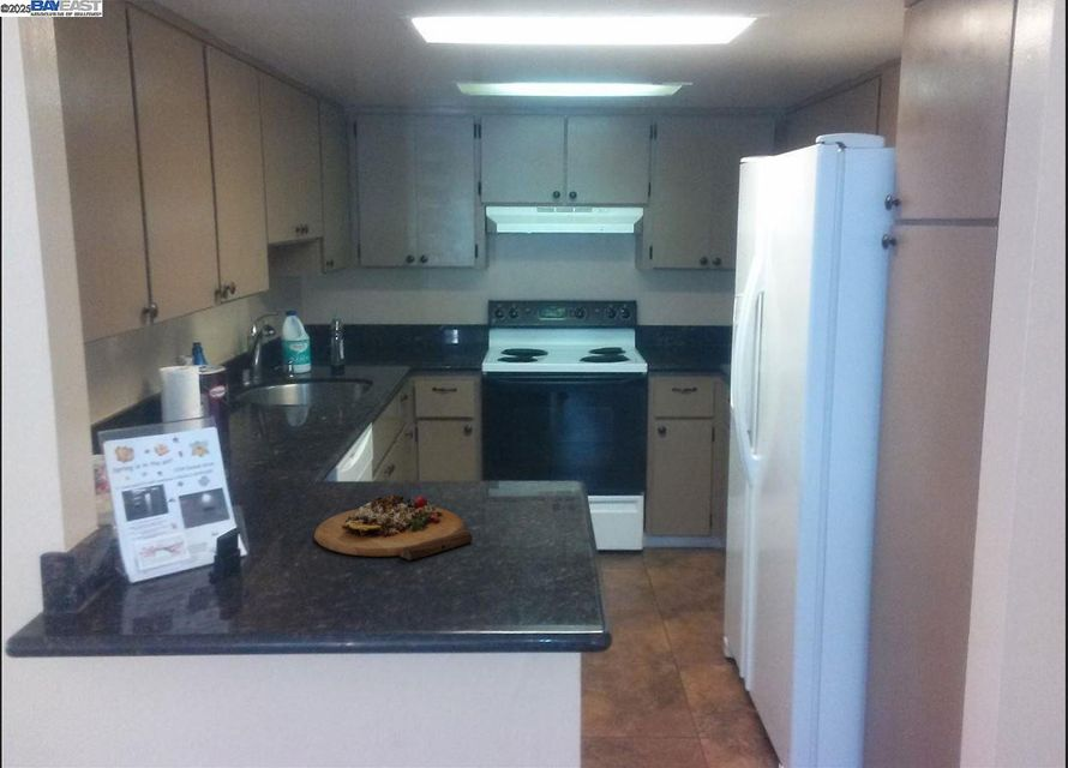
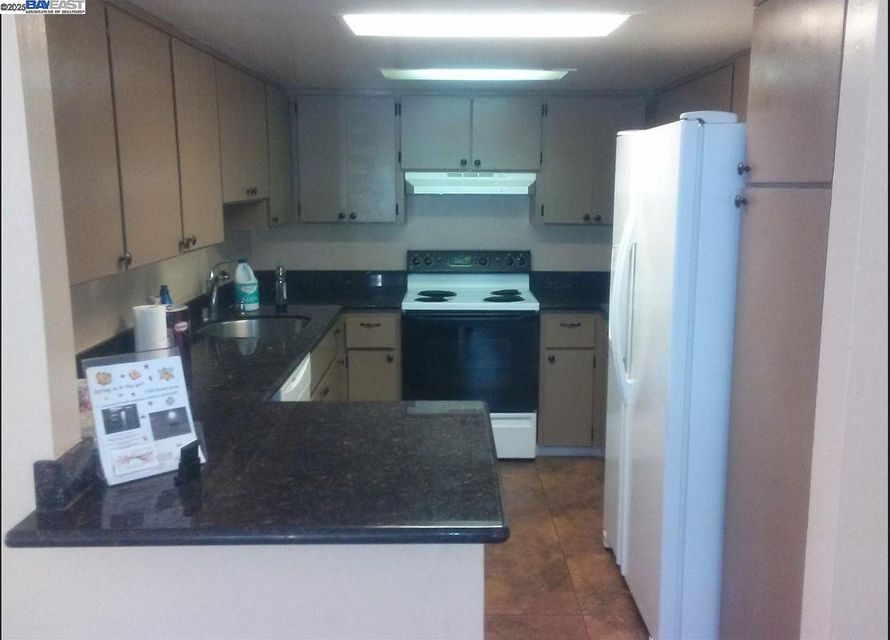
- cutting board (394, 516)
